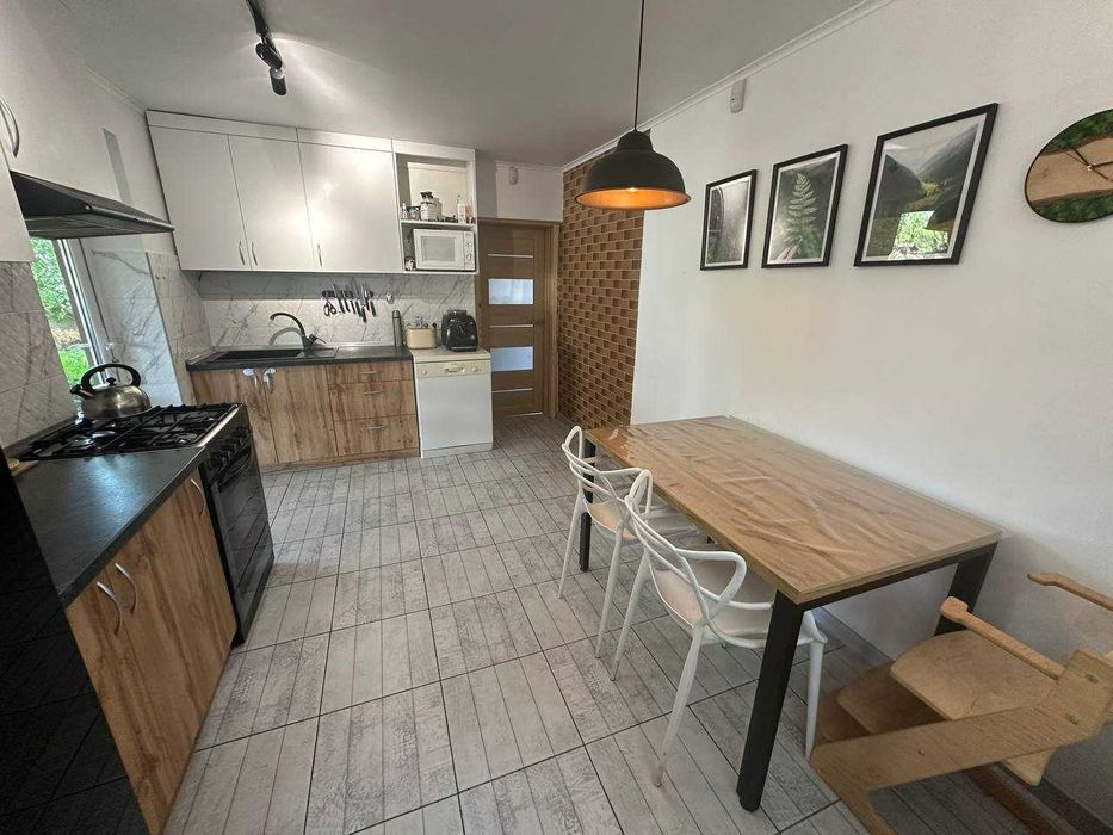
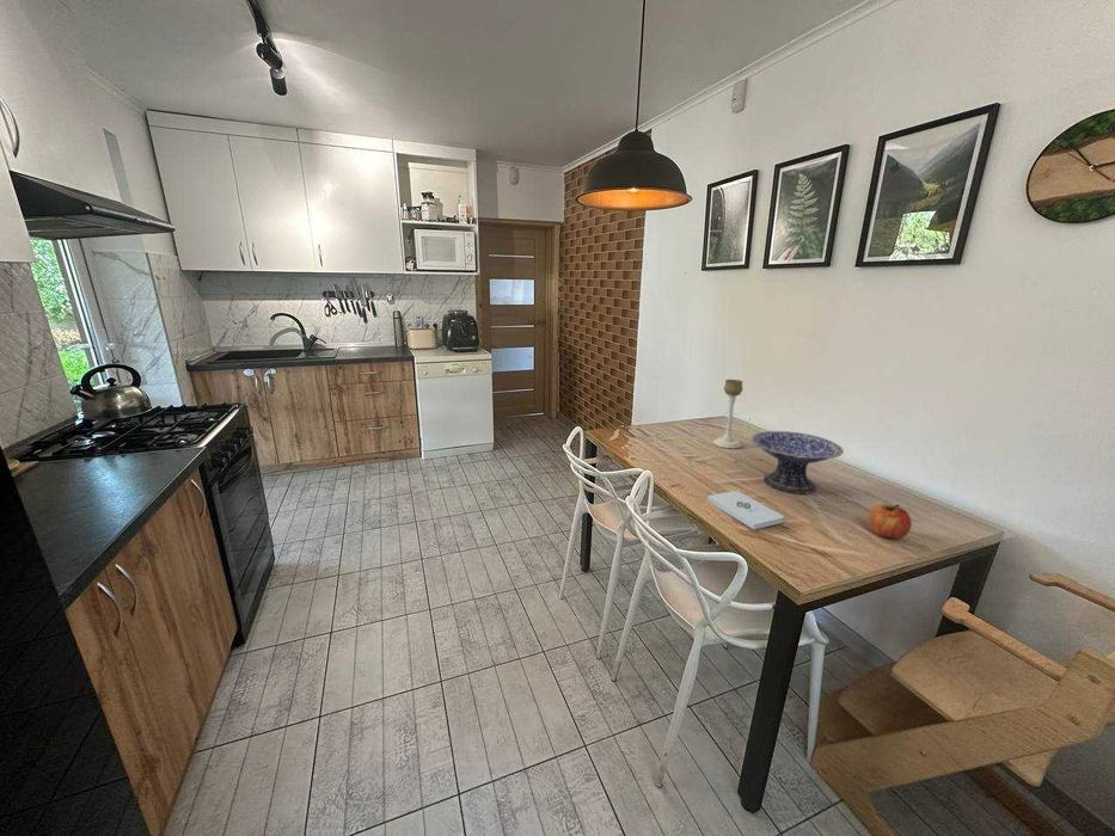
+ notepad (743, 508)
+ candle holder (730, 412)
+ apple (889, 518)
+ decorative bowl (792, 463)
